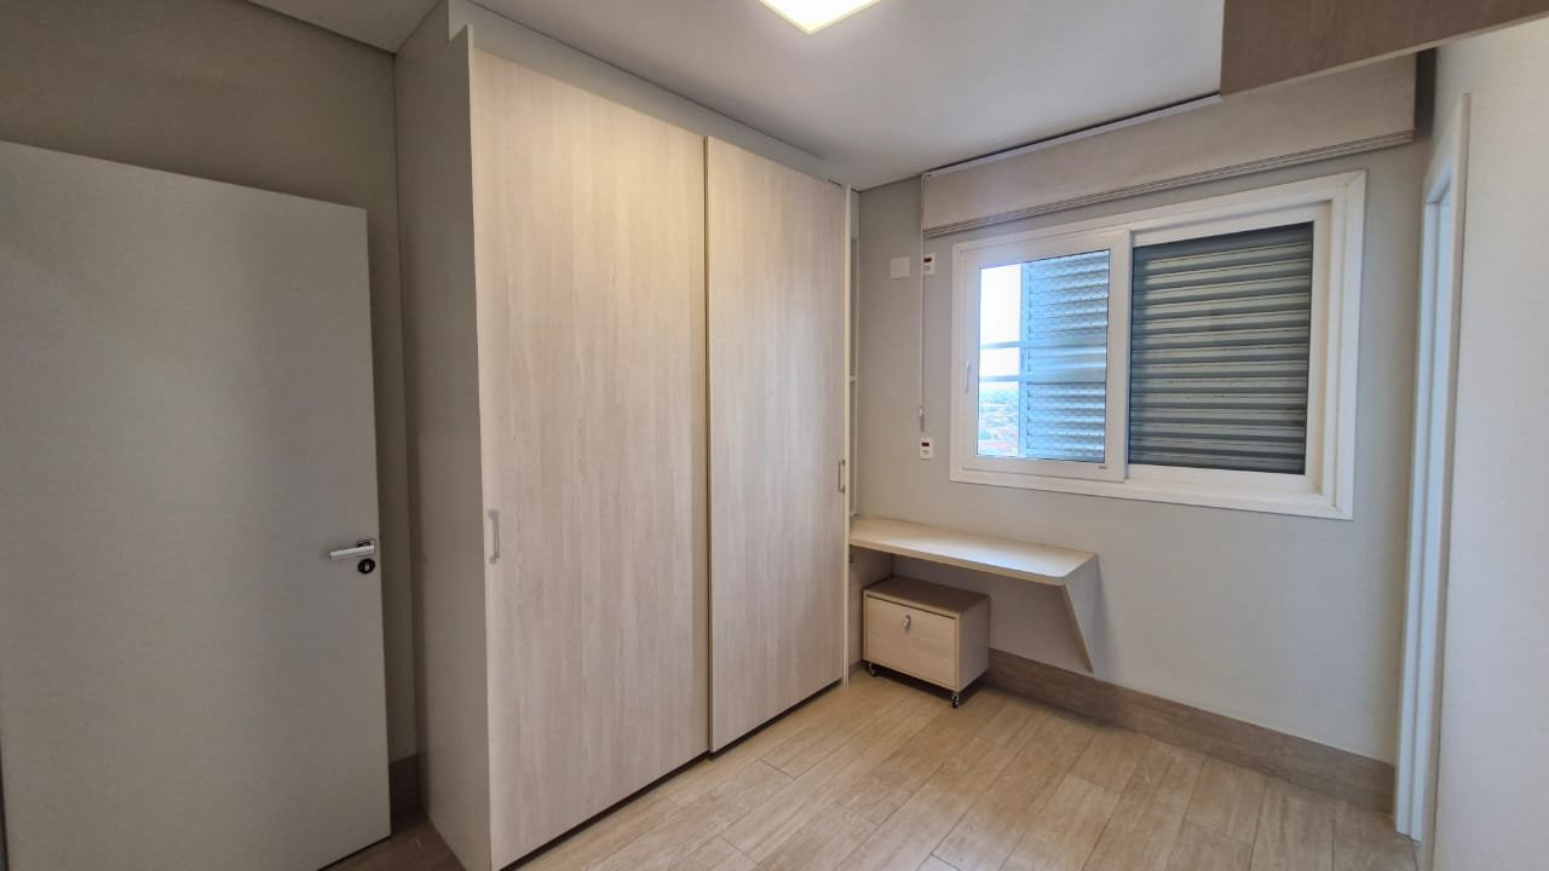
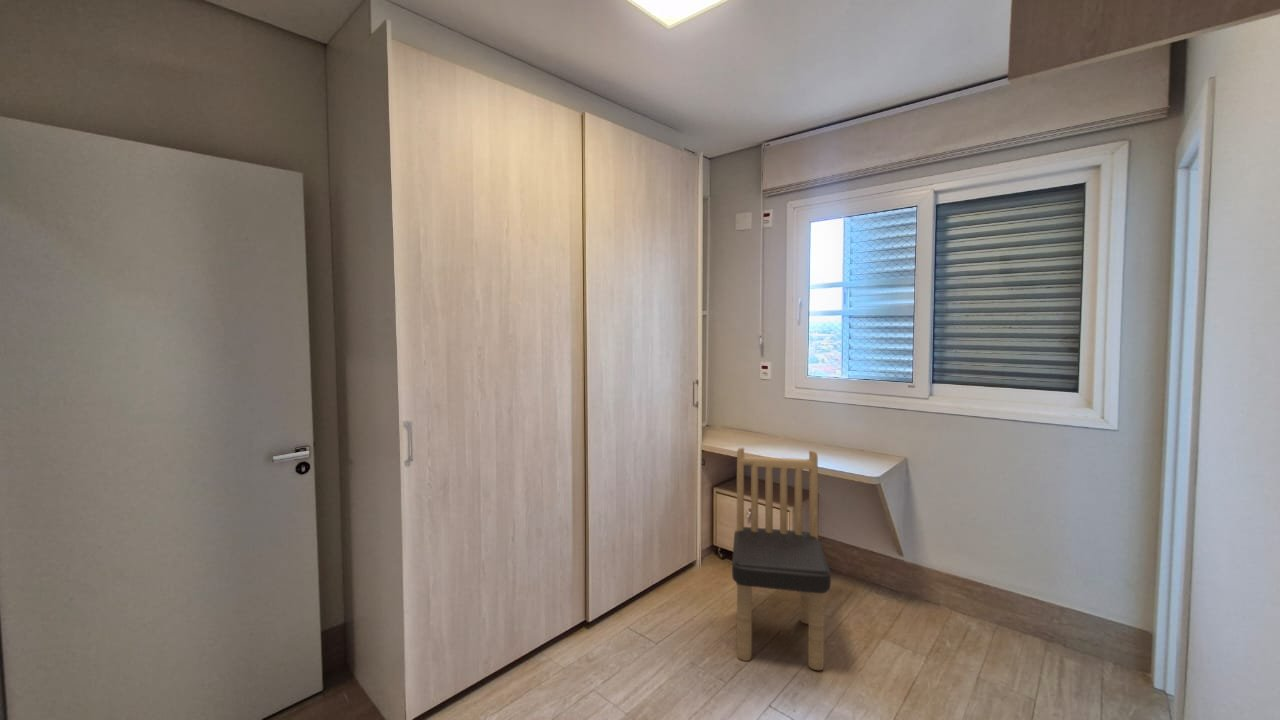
+ dining chair (778, 548)
